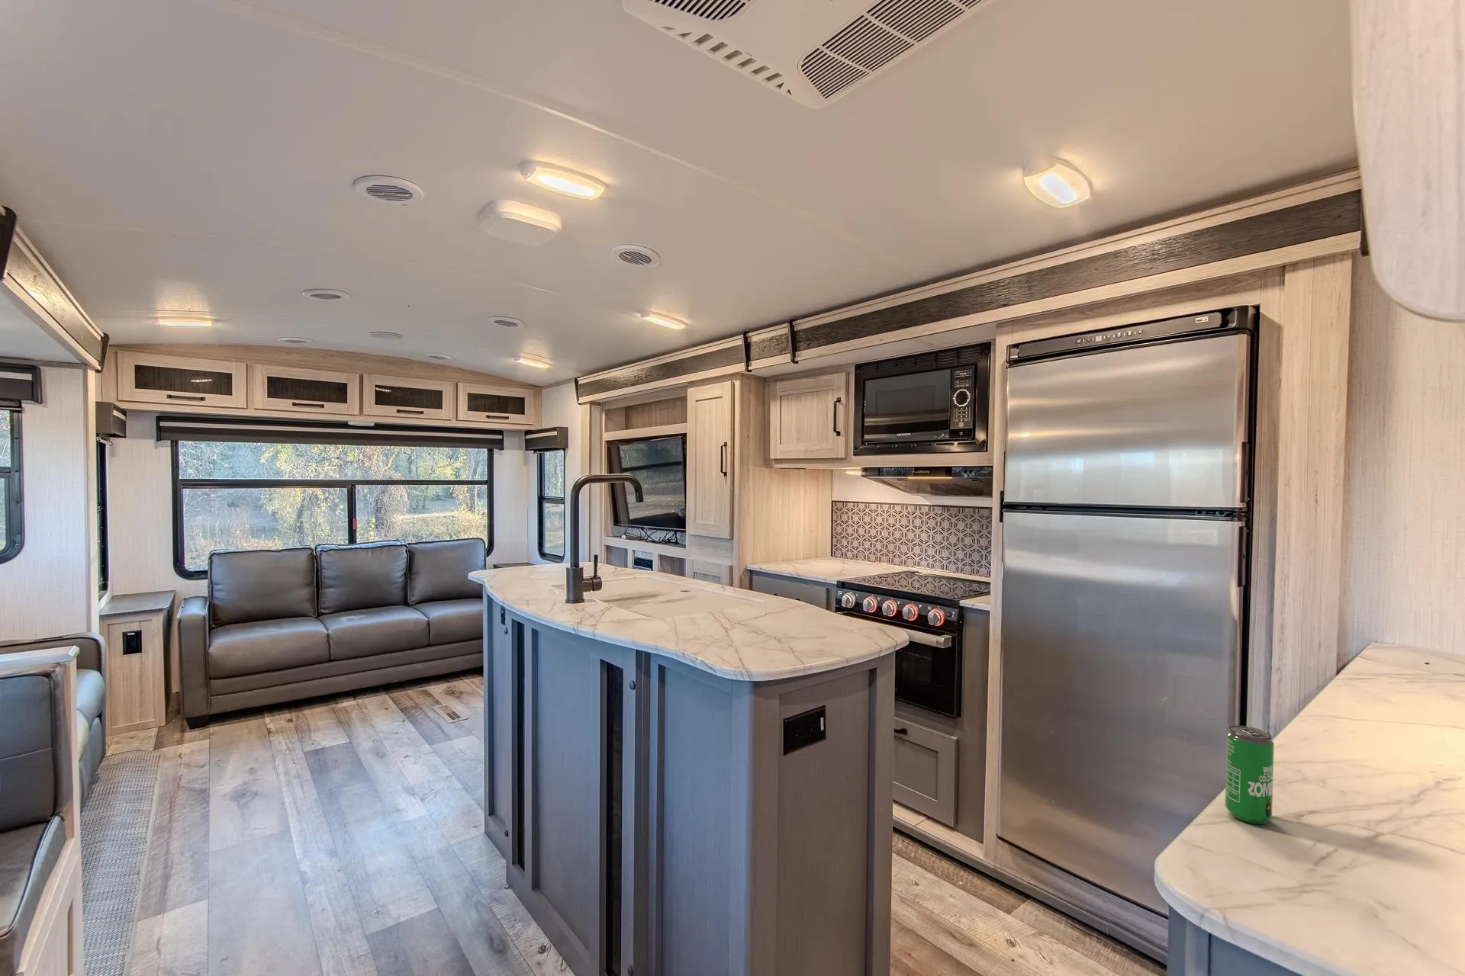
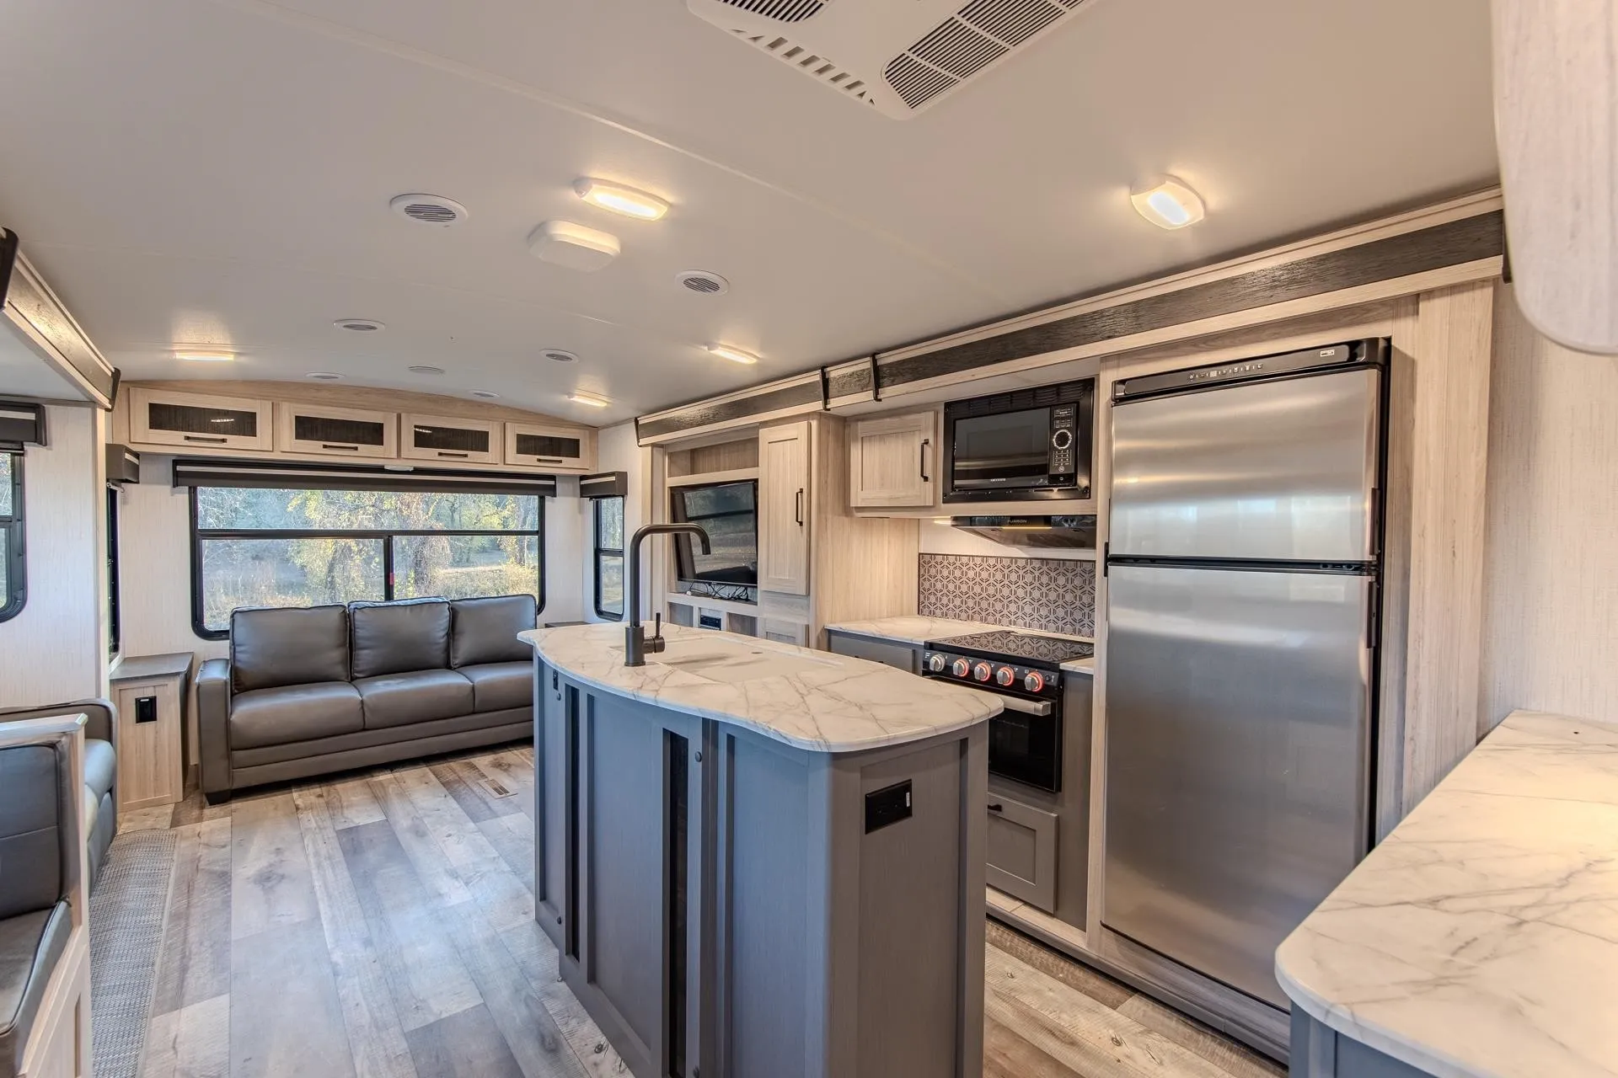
- beverage can (1248, 773)
